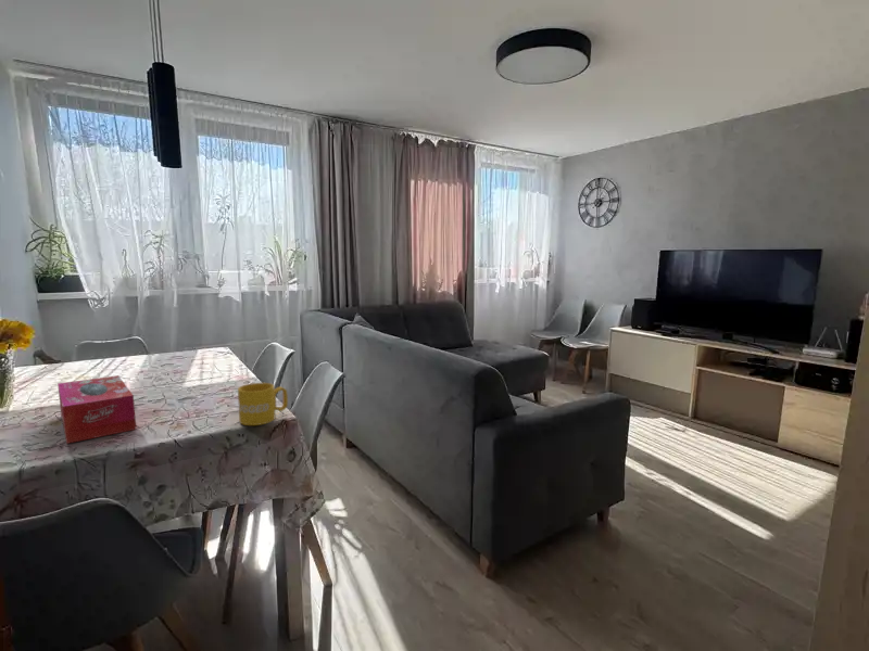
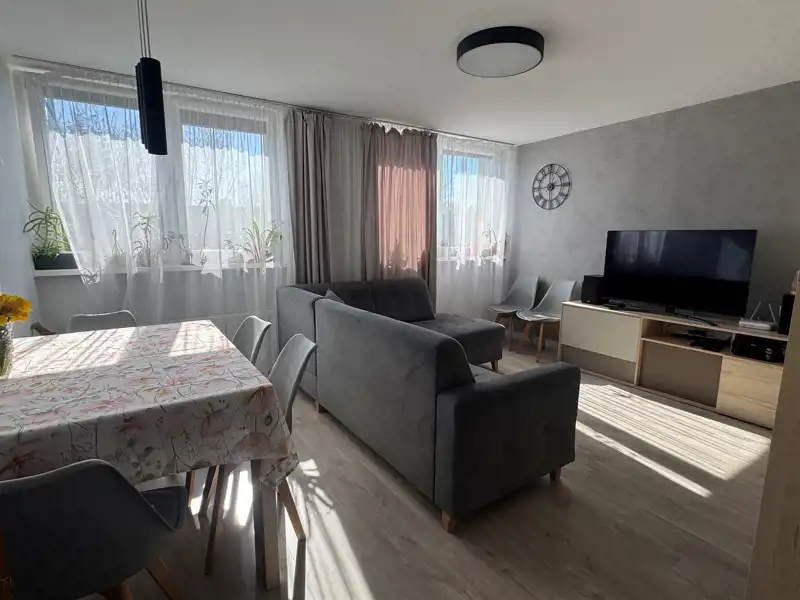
- tissue box (95, 405)
- mug (263, 401)
